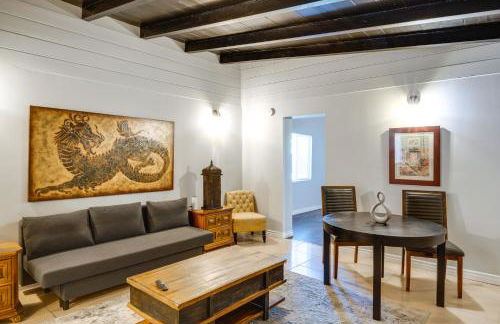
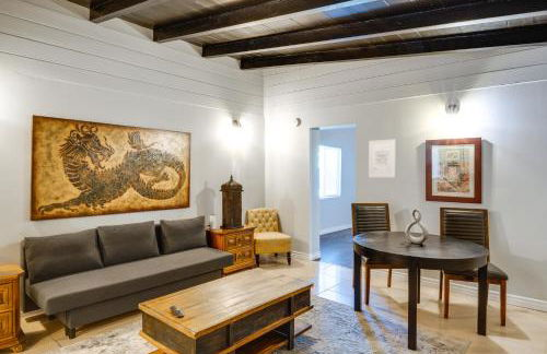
+ wall art (381, 158)
